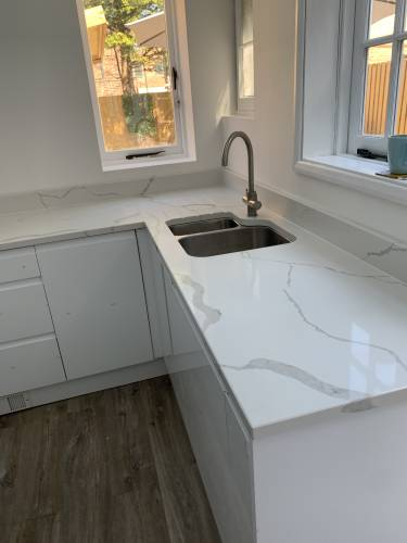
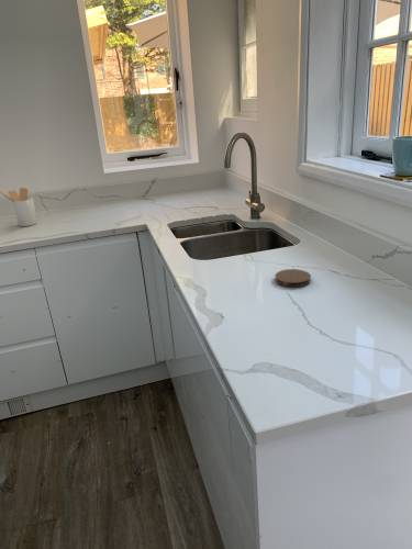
+ utensil holder (18, 206)
+ coaster (292, 278)
